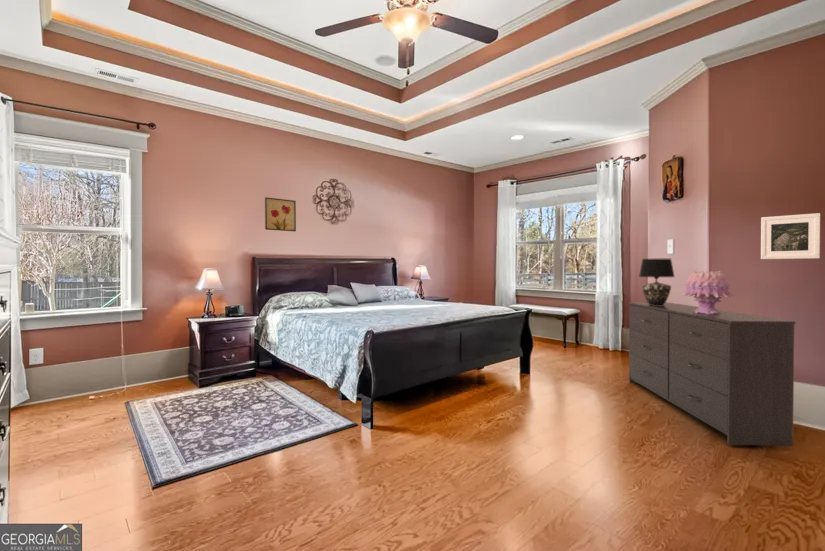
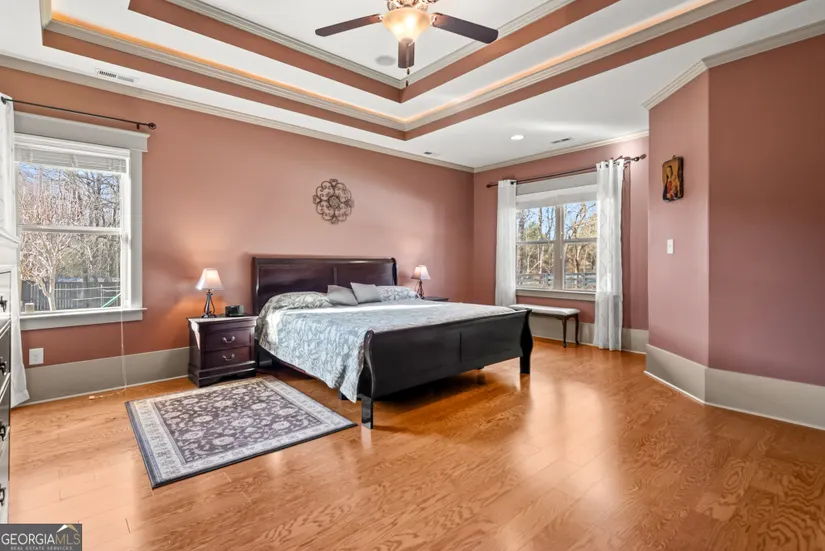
- table lamp (656, 281)
- decorative vase (707, 291)
- dresser (691, 358)
- wall art (280, 214)
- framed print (789, 237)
